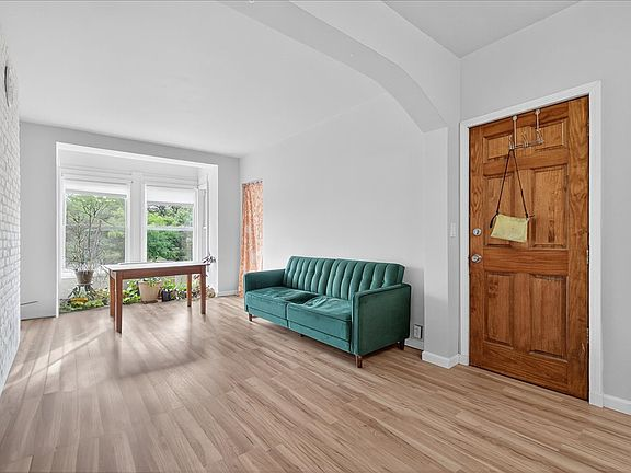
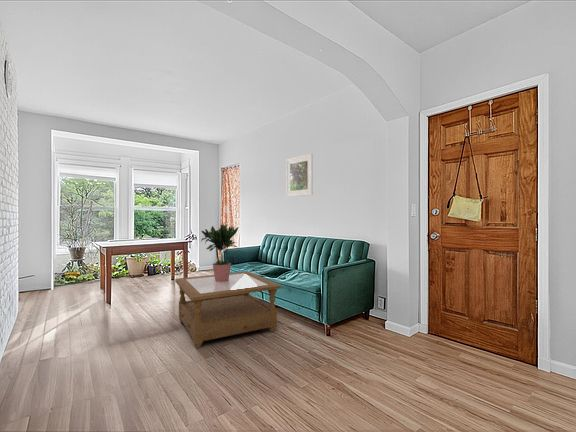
+ potted plant (217, 252)
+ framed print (298, 176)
+ coffee table (225, 304)
